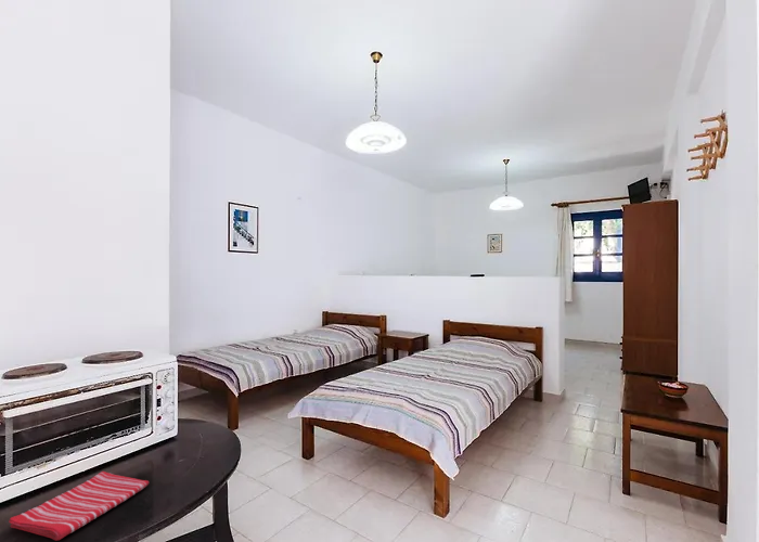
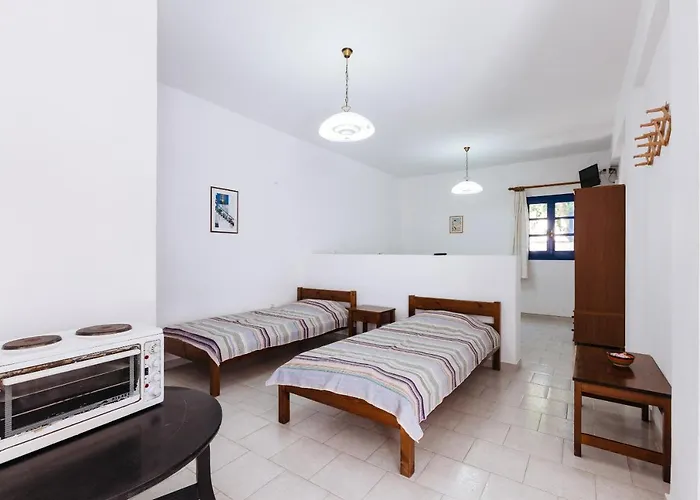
- dish towel (83, 501)
